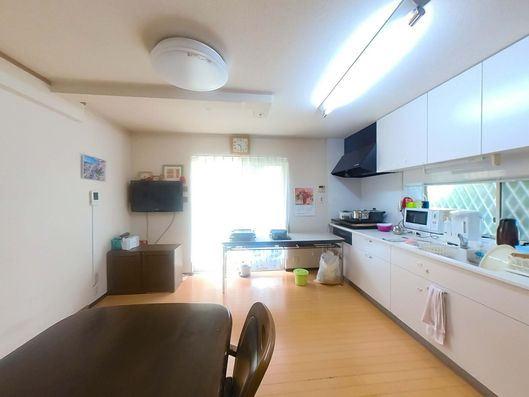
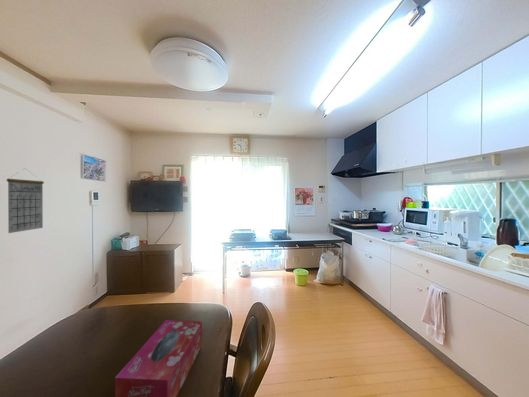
+ calendar (26, 199)
+ tissue box (166, 358)
